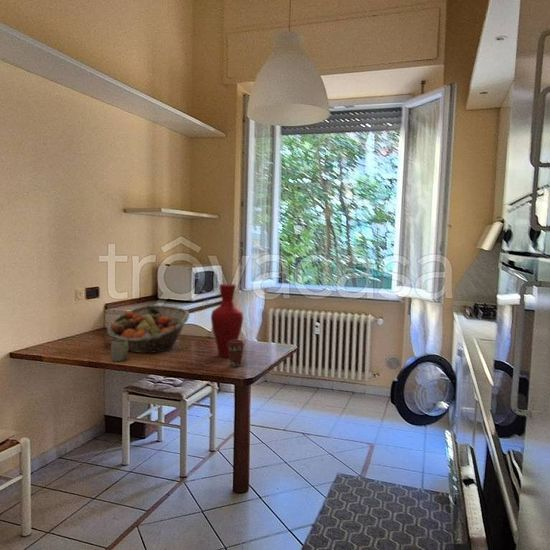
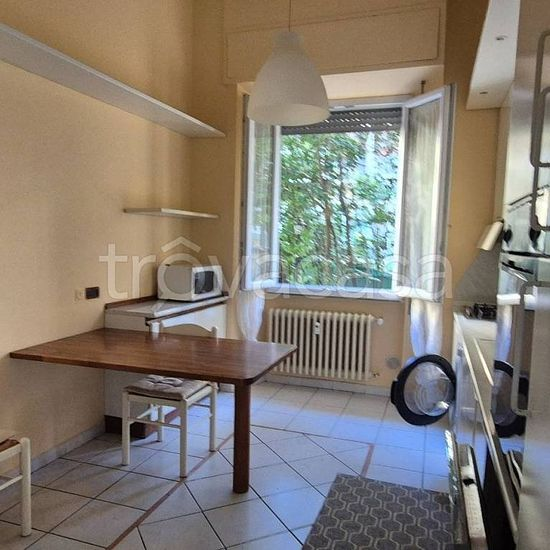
- coffee cup (235, 353)
- cup (119, 350)
- fruit basket (148, 327)
- vase (227, 320)
